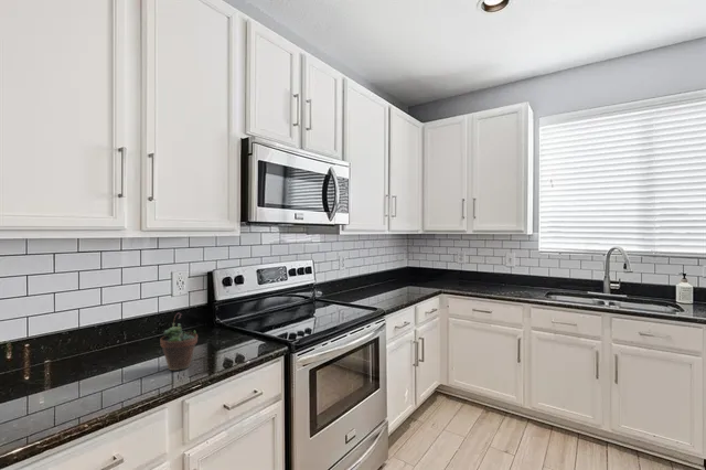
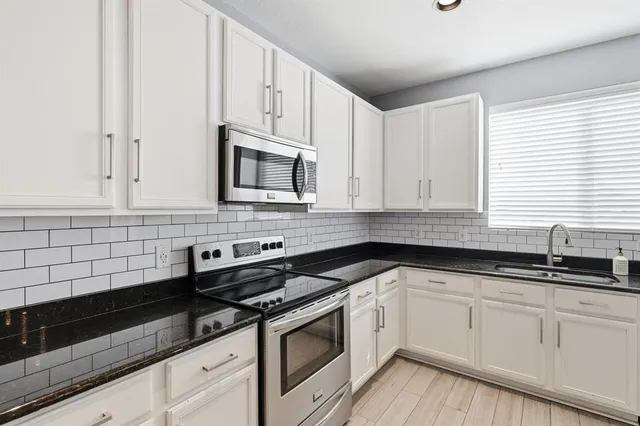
- succulent plant (179, 339)
